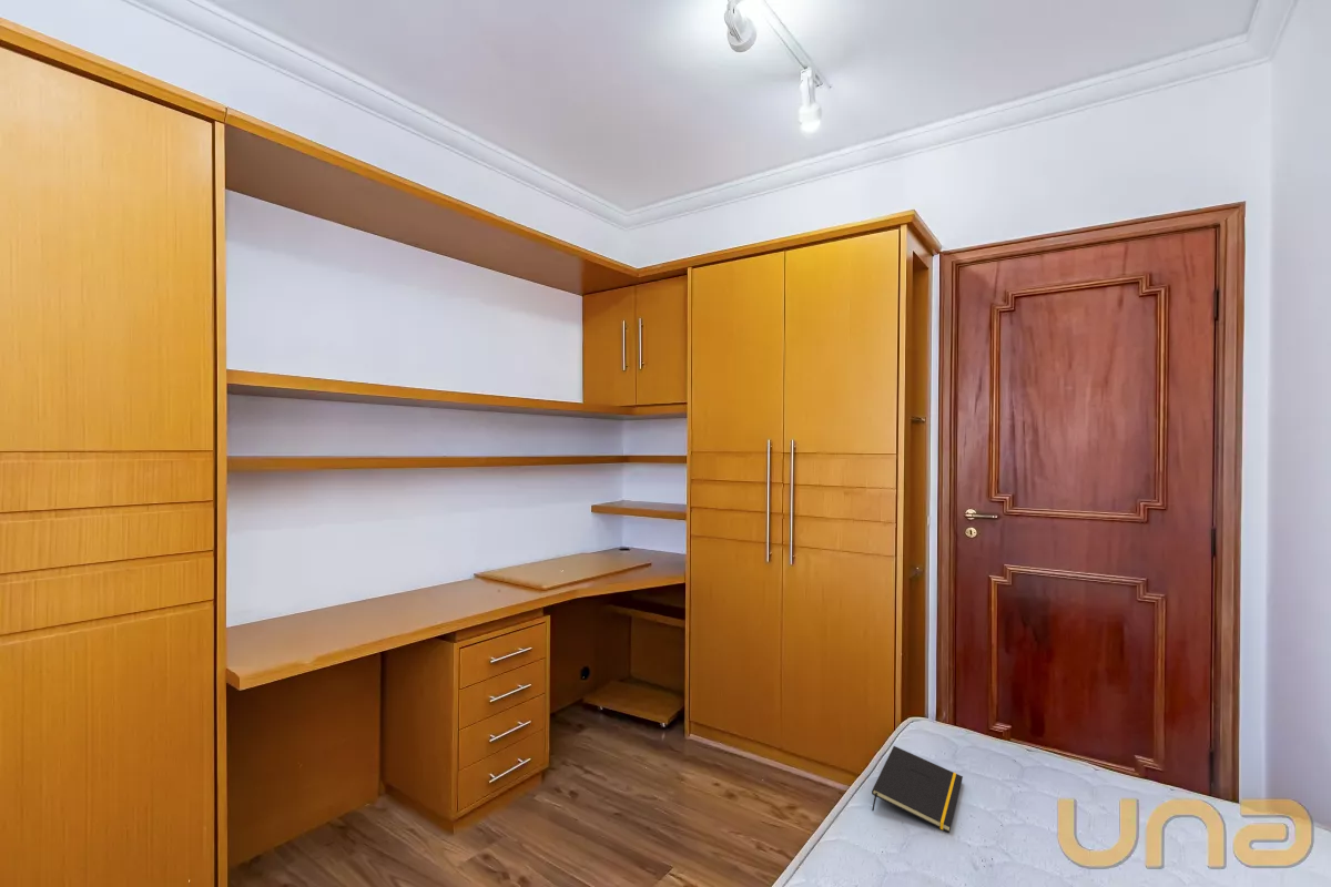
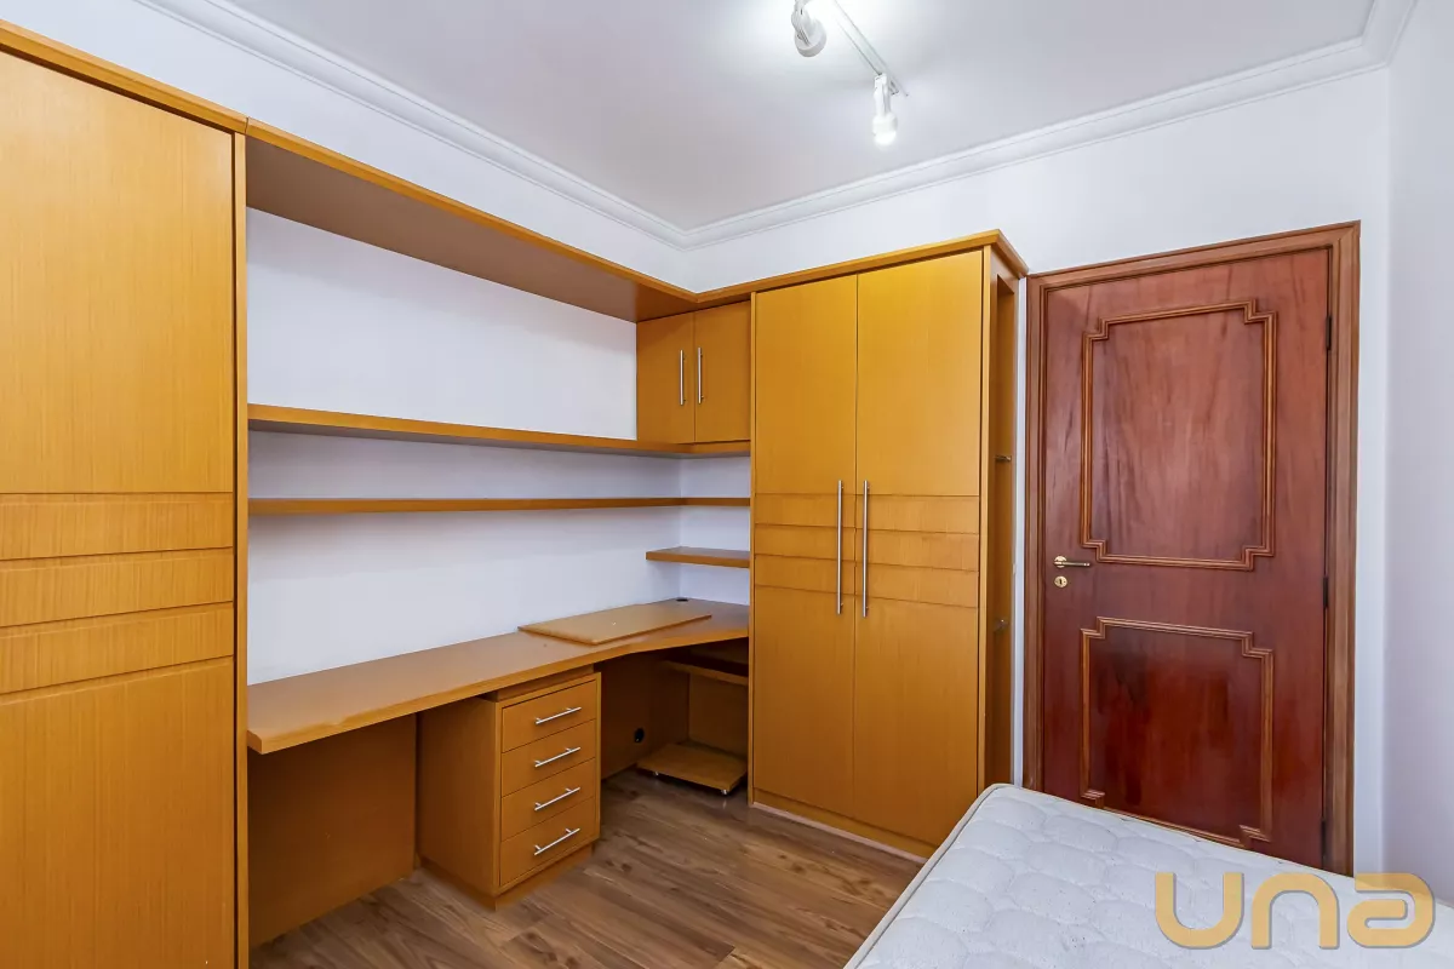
- notepad (918, 785)
